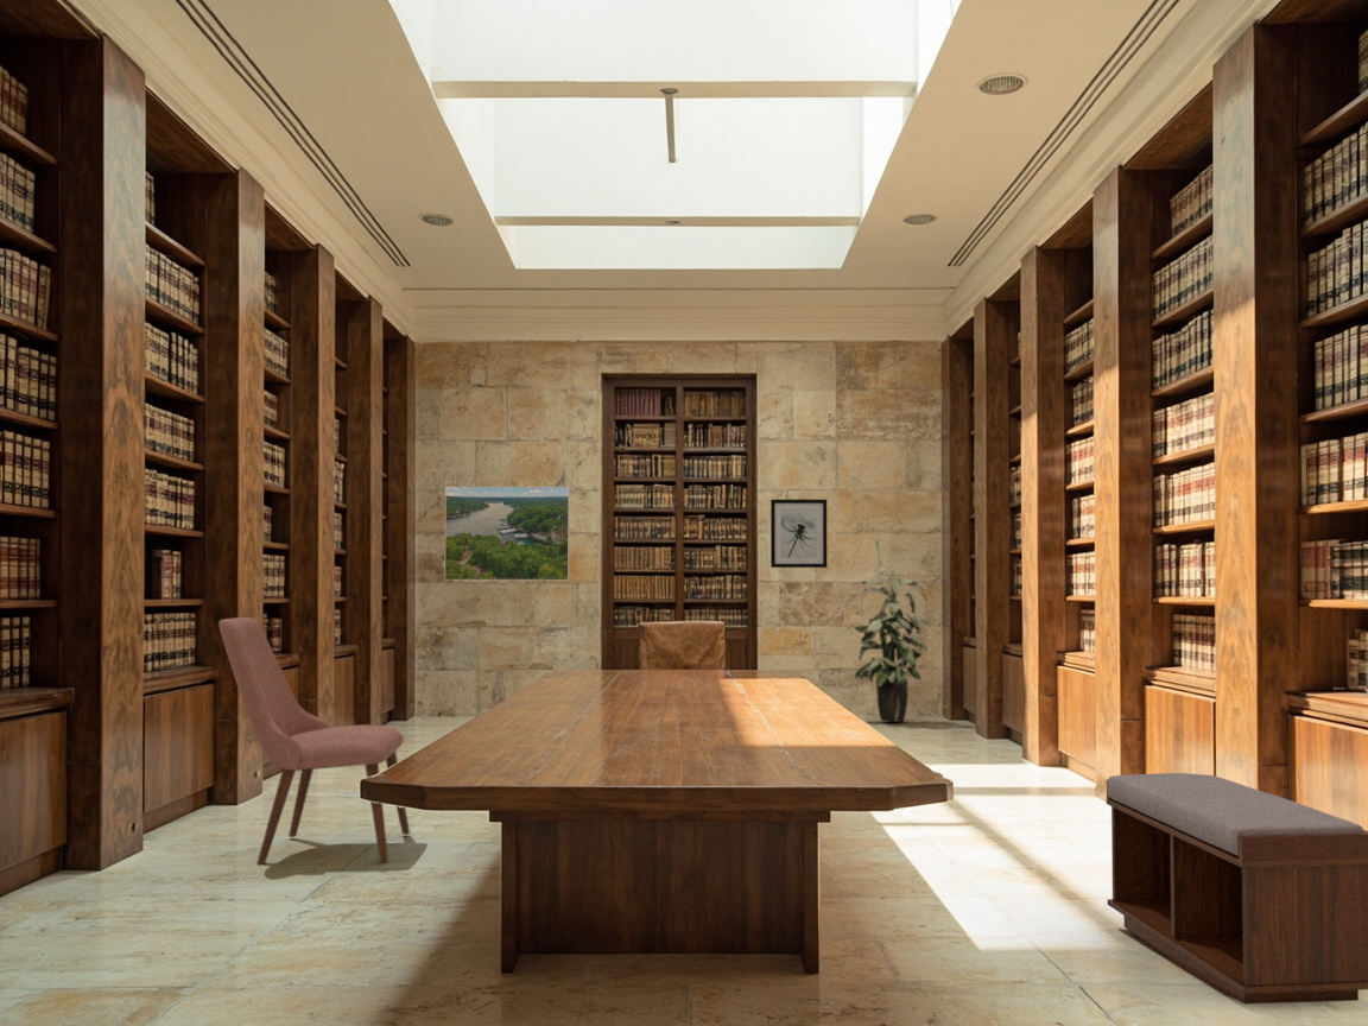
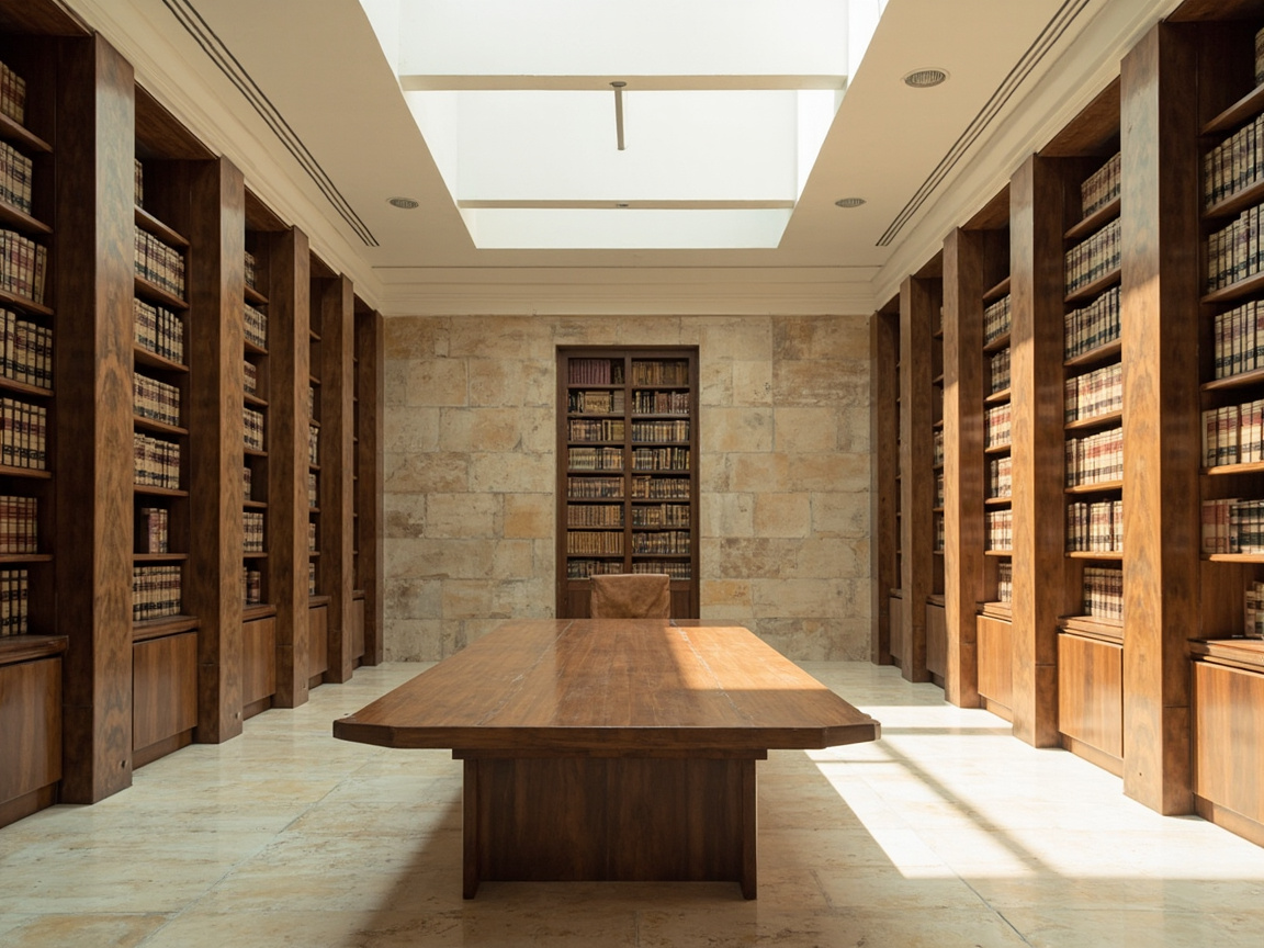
- chair (311, 733)
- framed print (507, 533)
- bench (1226, 876)
- wall art (798, 533)
- indoor plant (888, 644)
